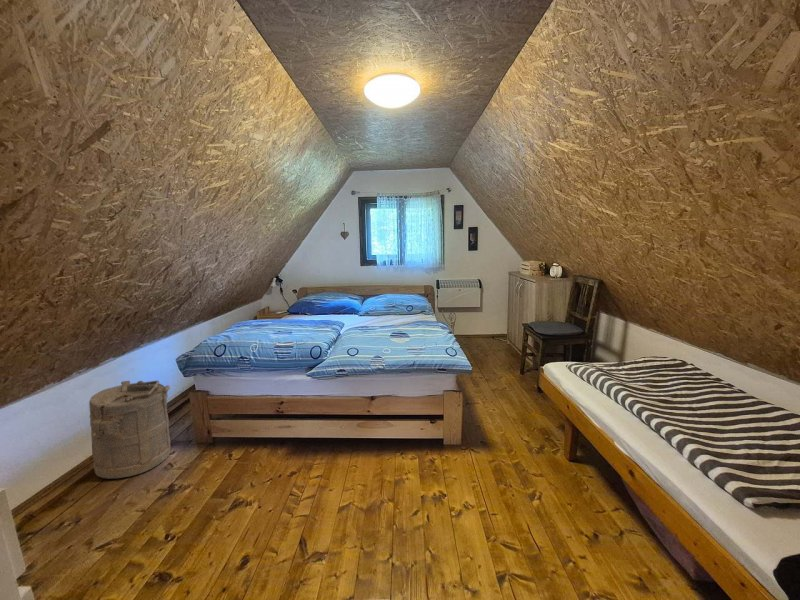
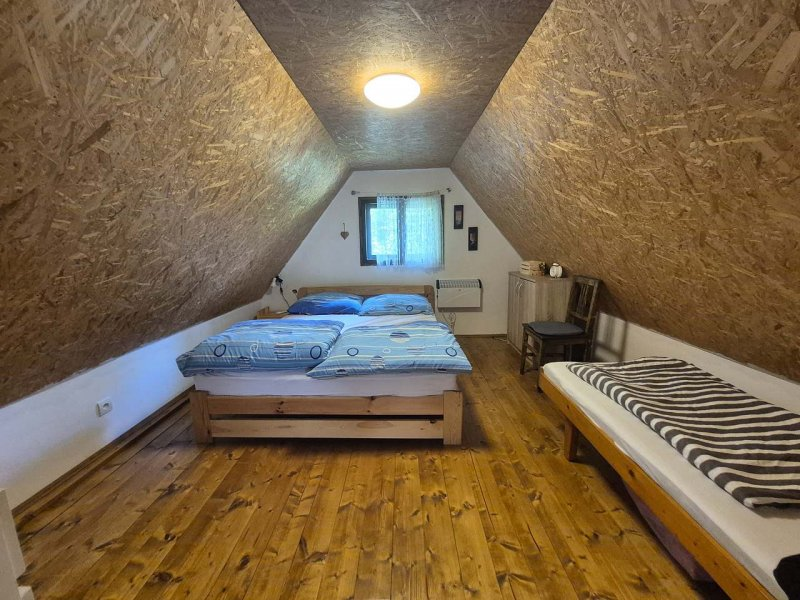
- laundry hamper (127, 425)
